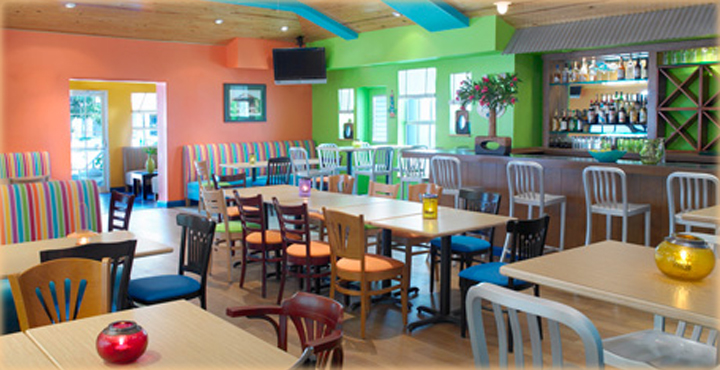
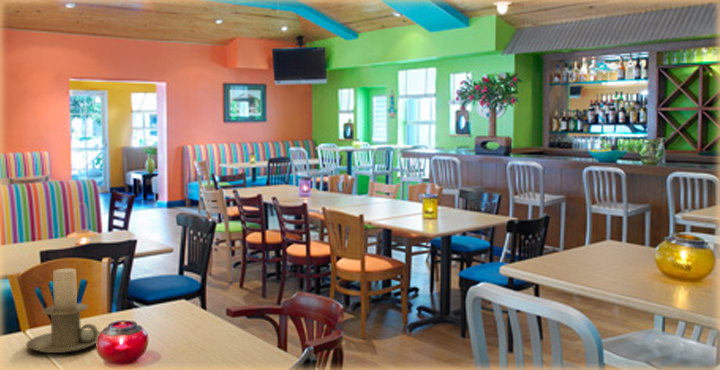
+ candle holder (65, 306)
